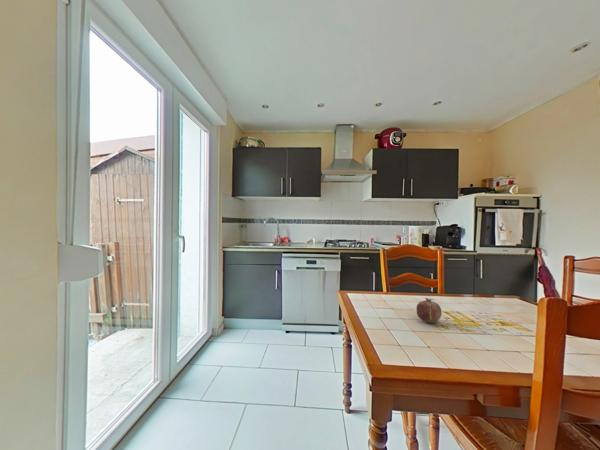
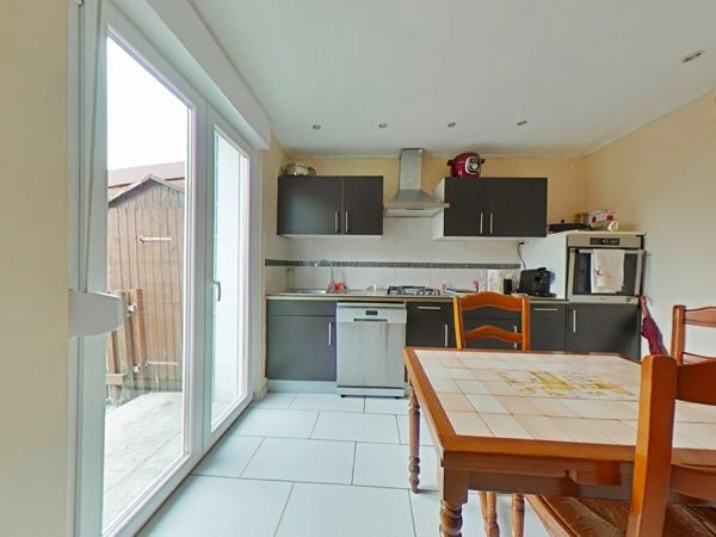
- fruit (428, 310)
